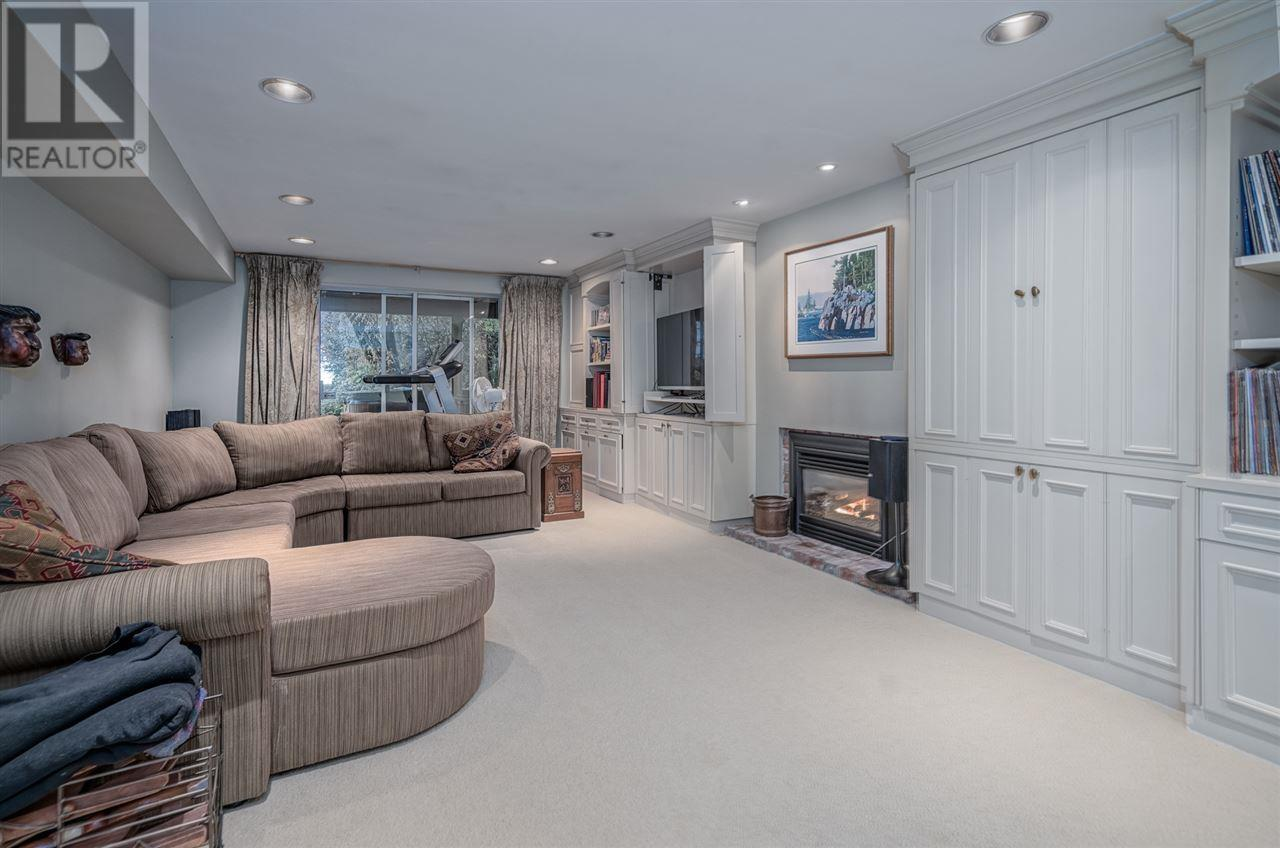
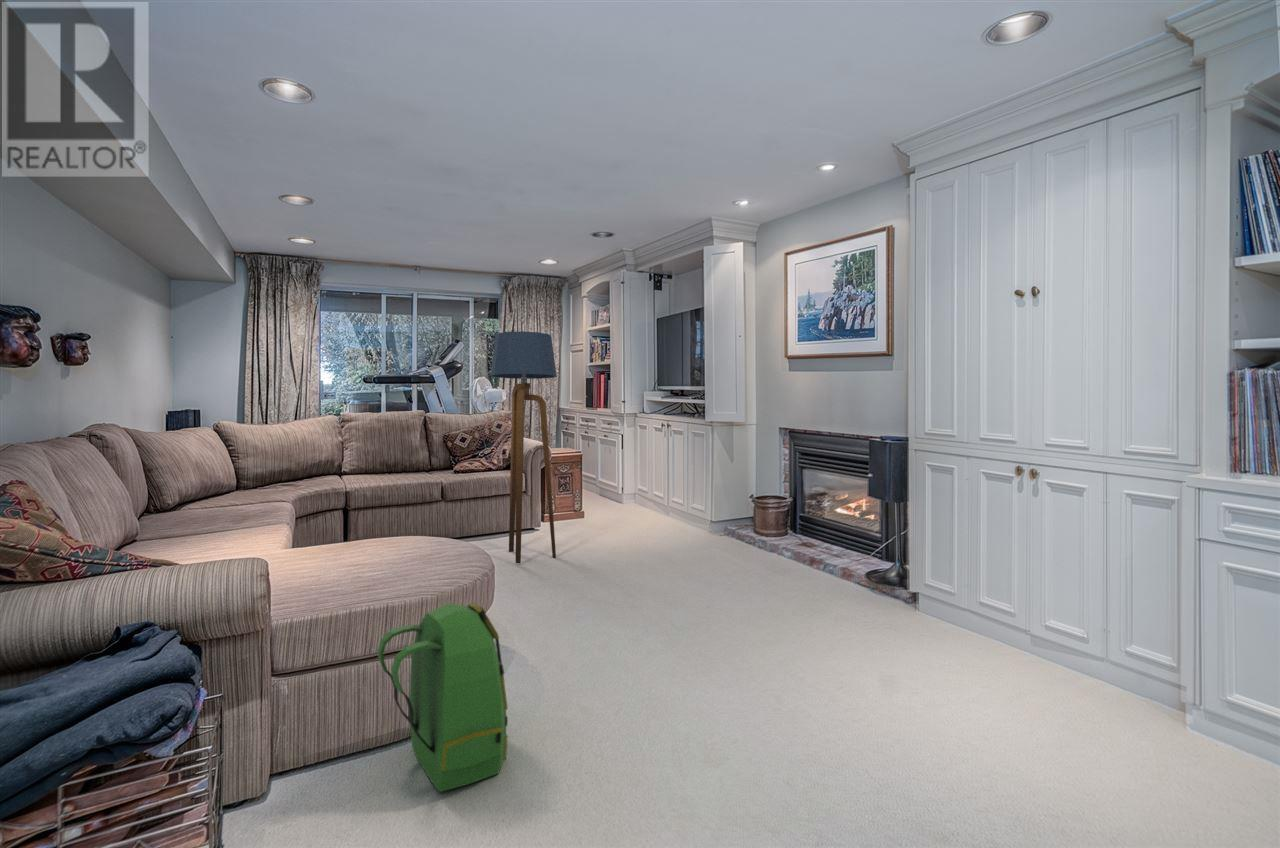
+ floor lamp (522, 445)
+ backpack (445, 685)
